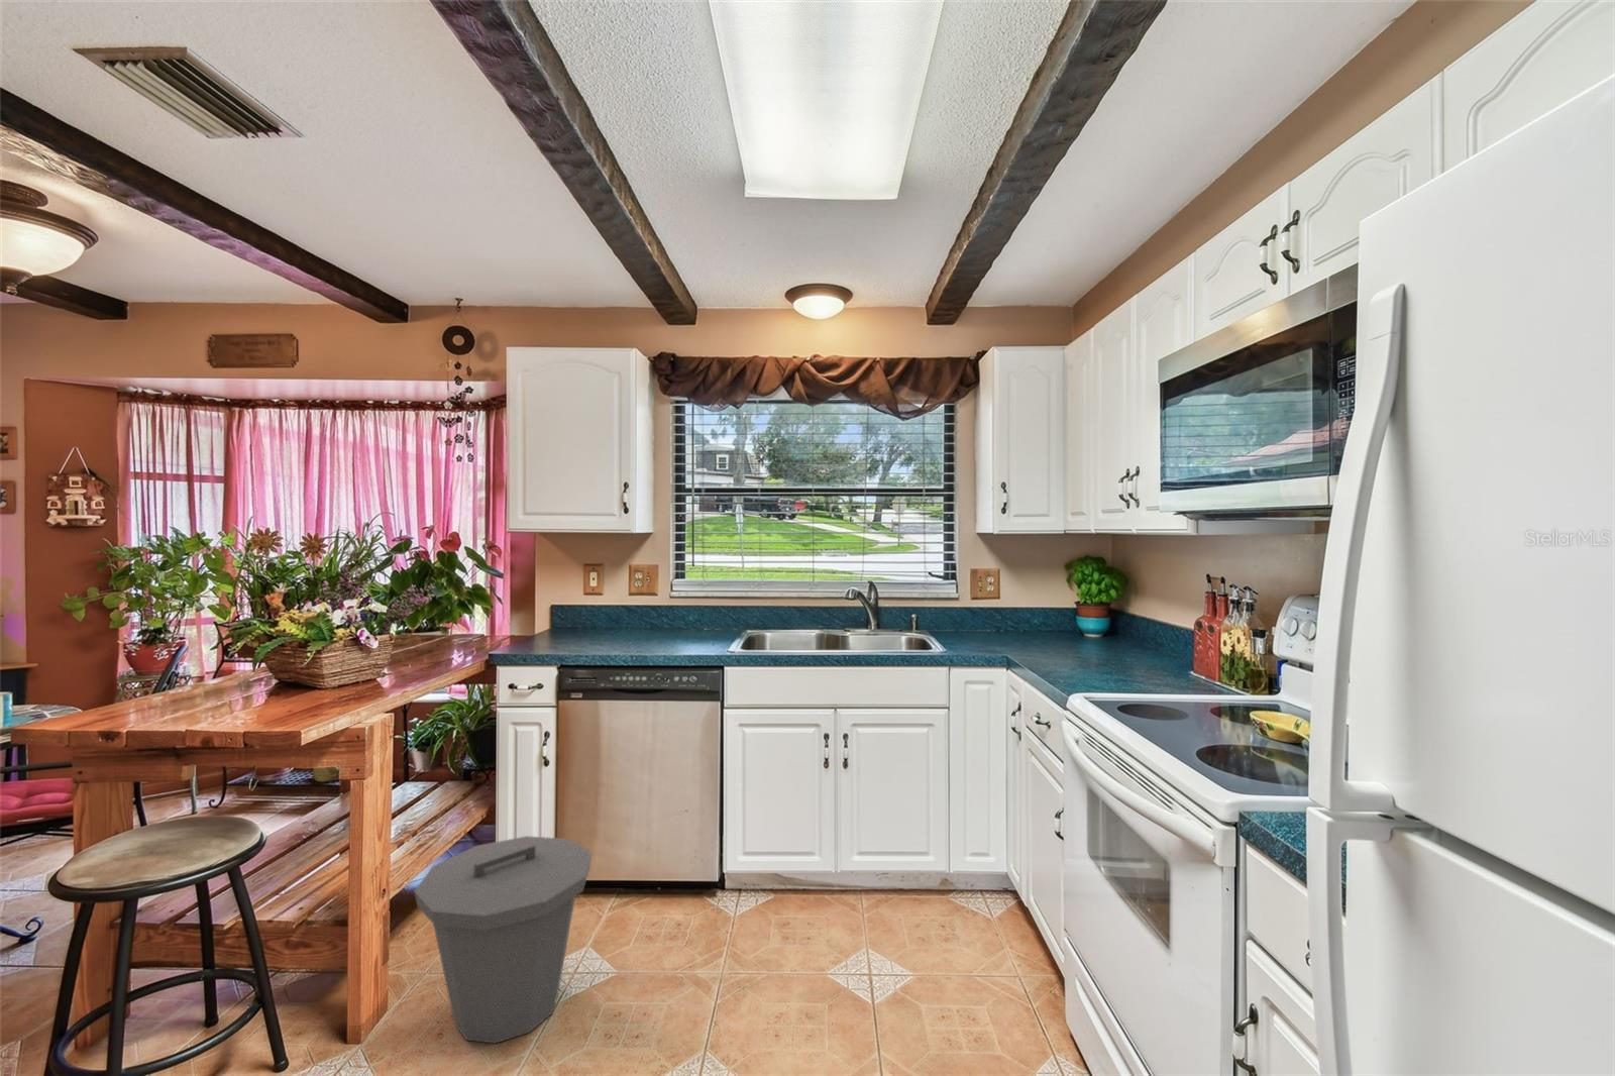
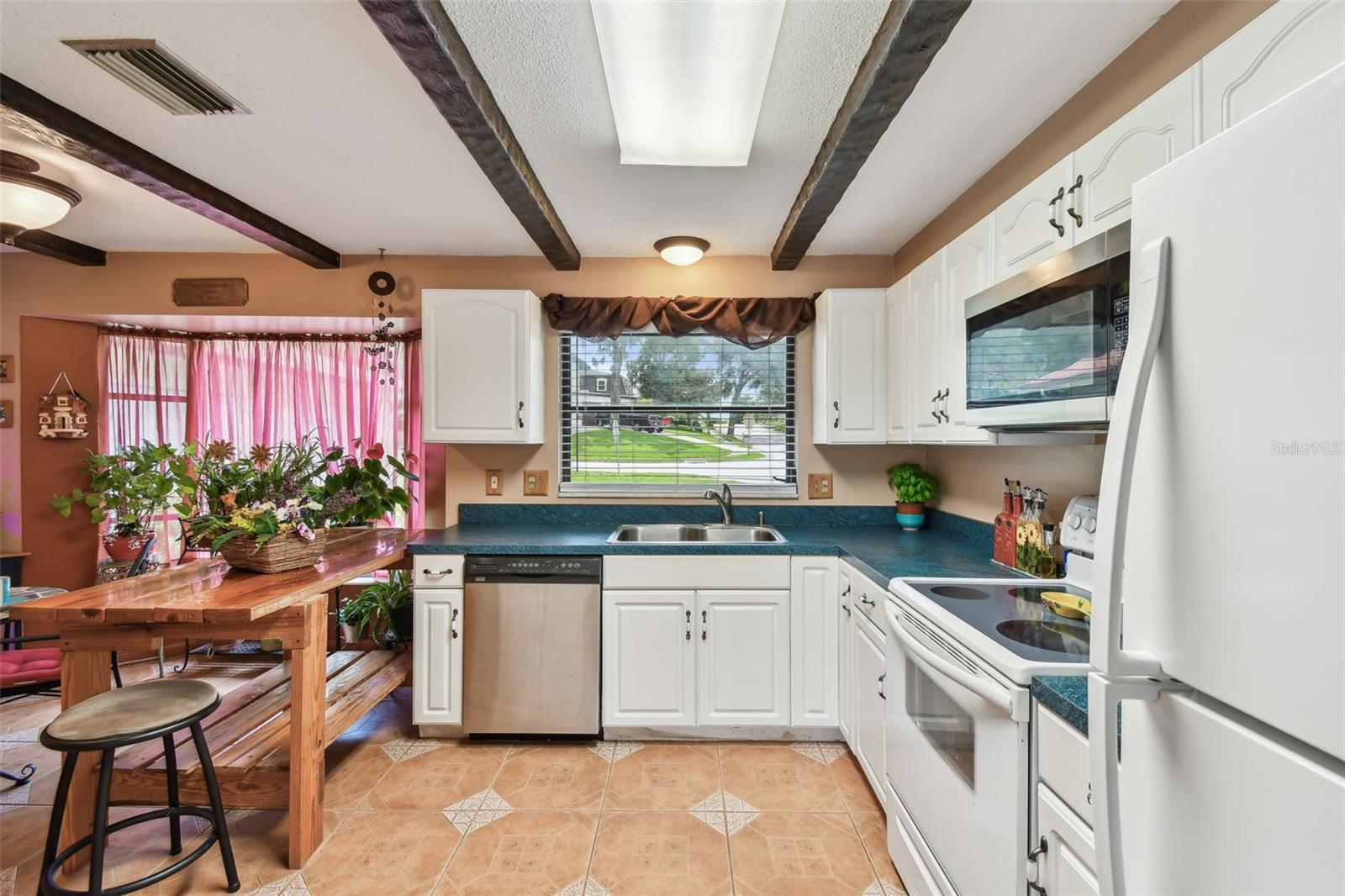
- trash can (508, 932)
